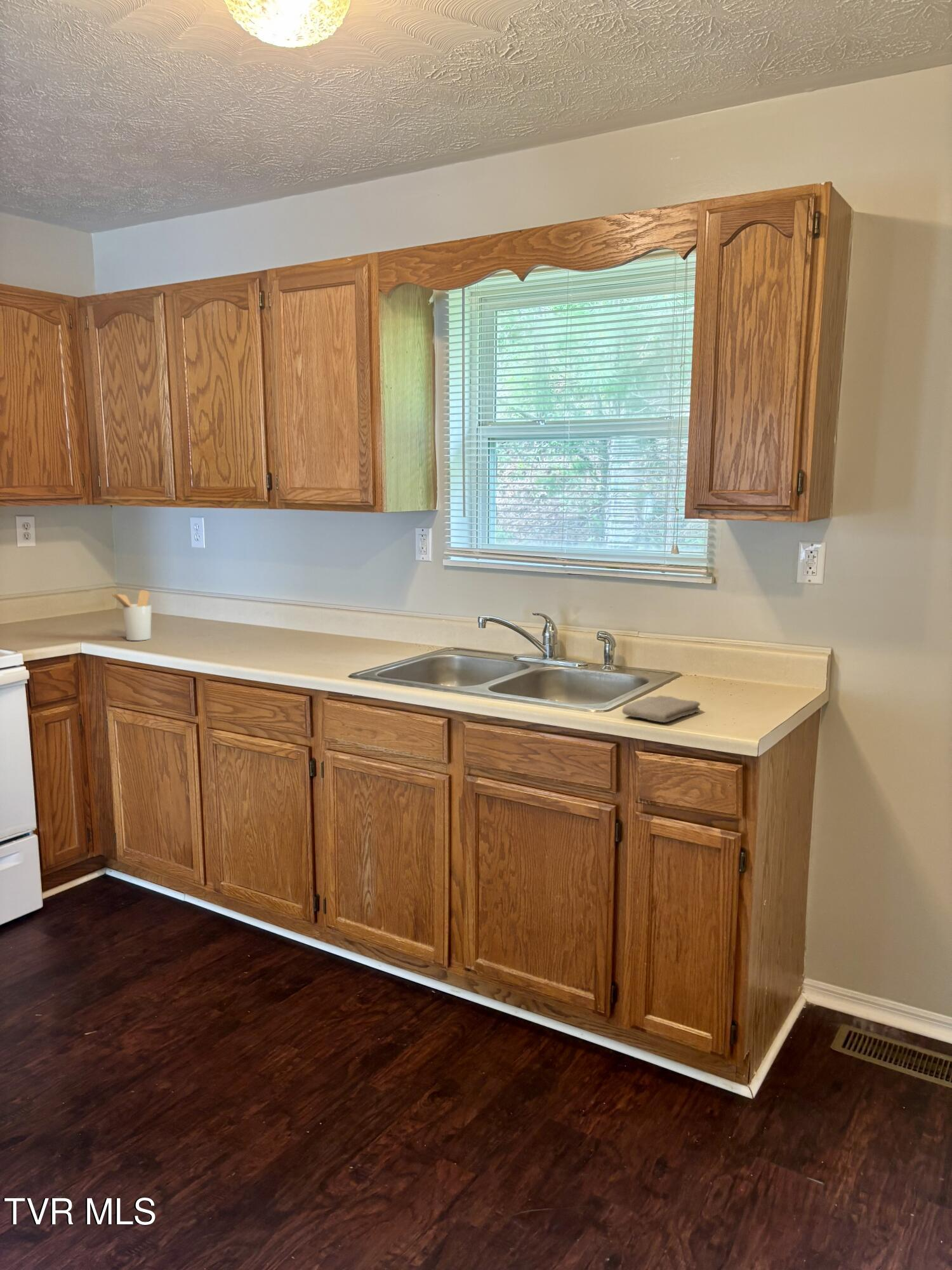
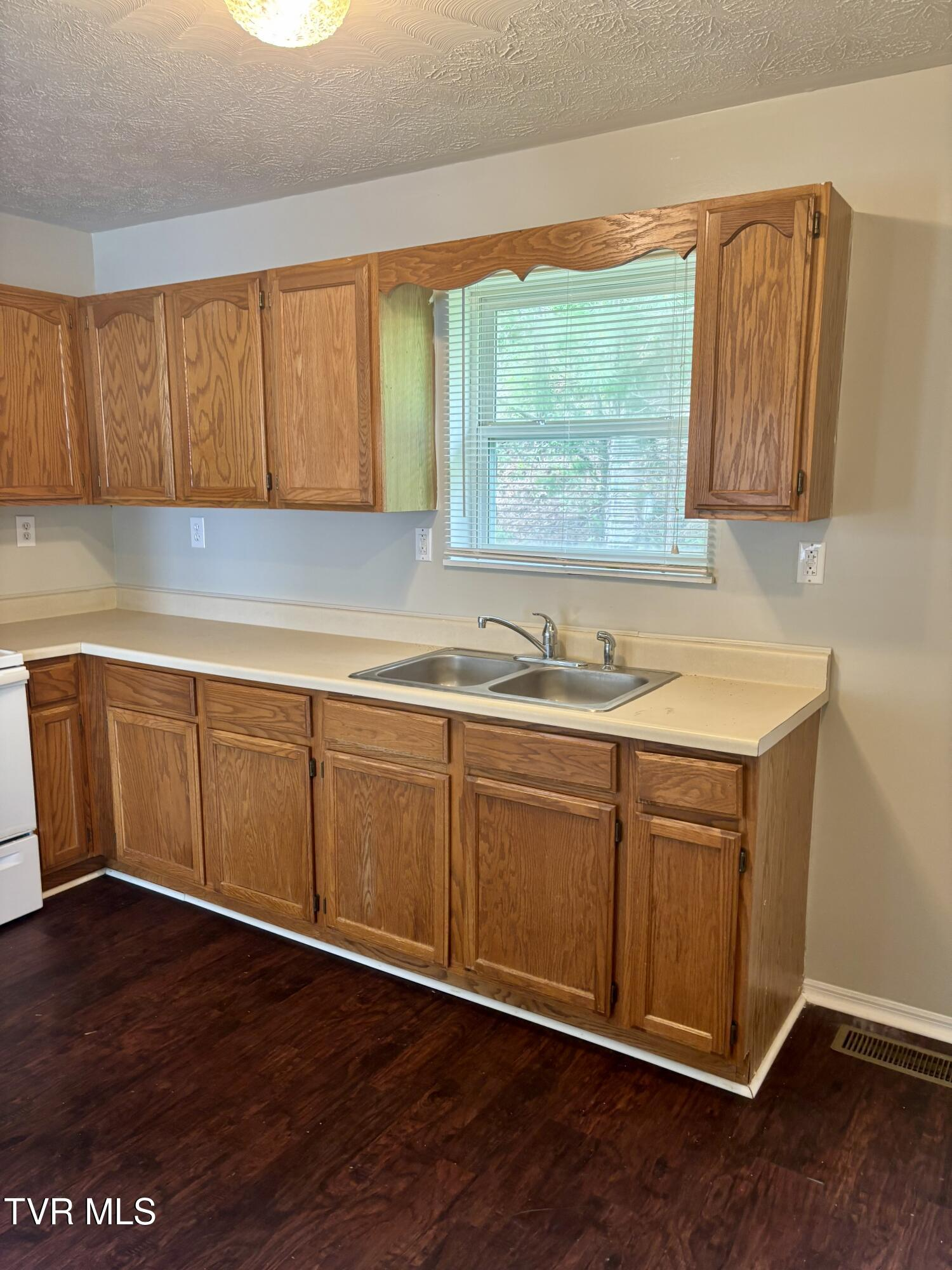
- utensil holder (131, 615)
- washcloth (662, 707)
